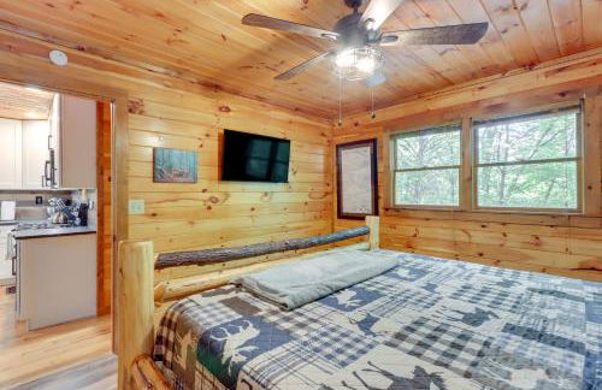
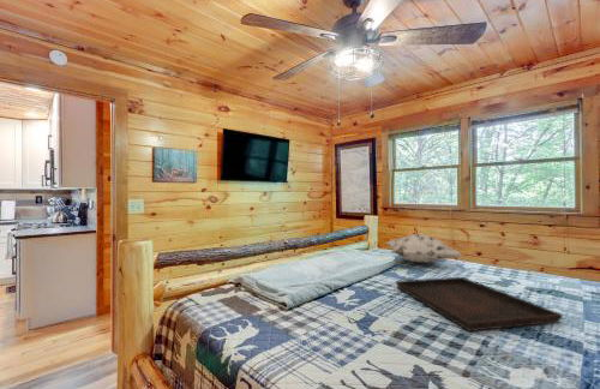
+ decorative pillow (419, 247)
+ serving tray (464, 298)
